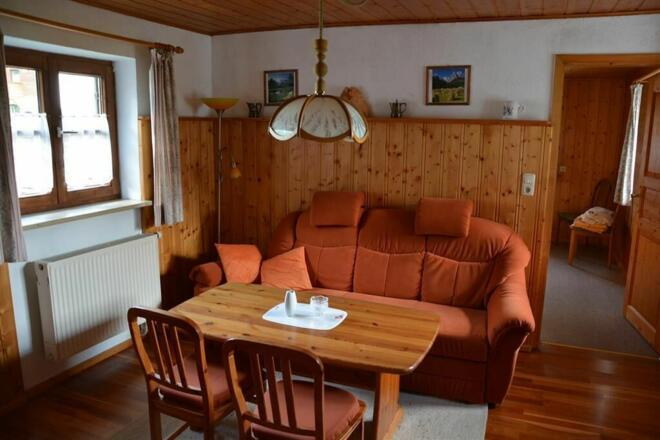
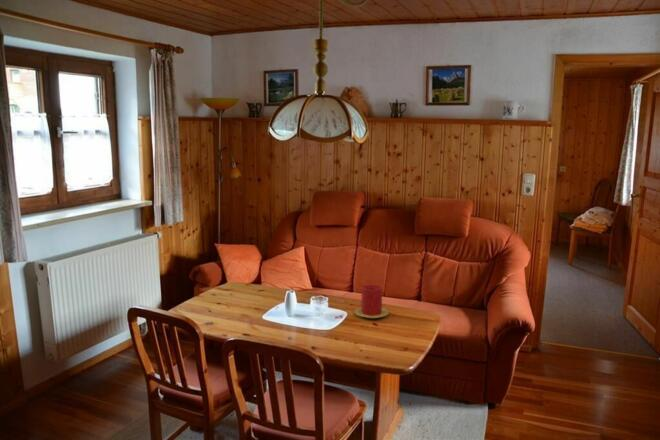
+ candle (371, 301)
